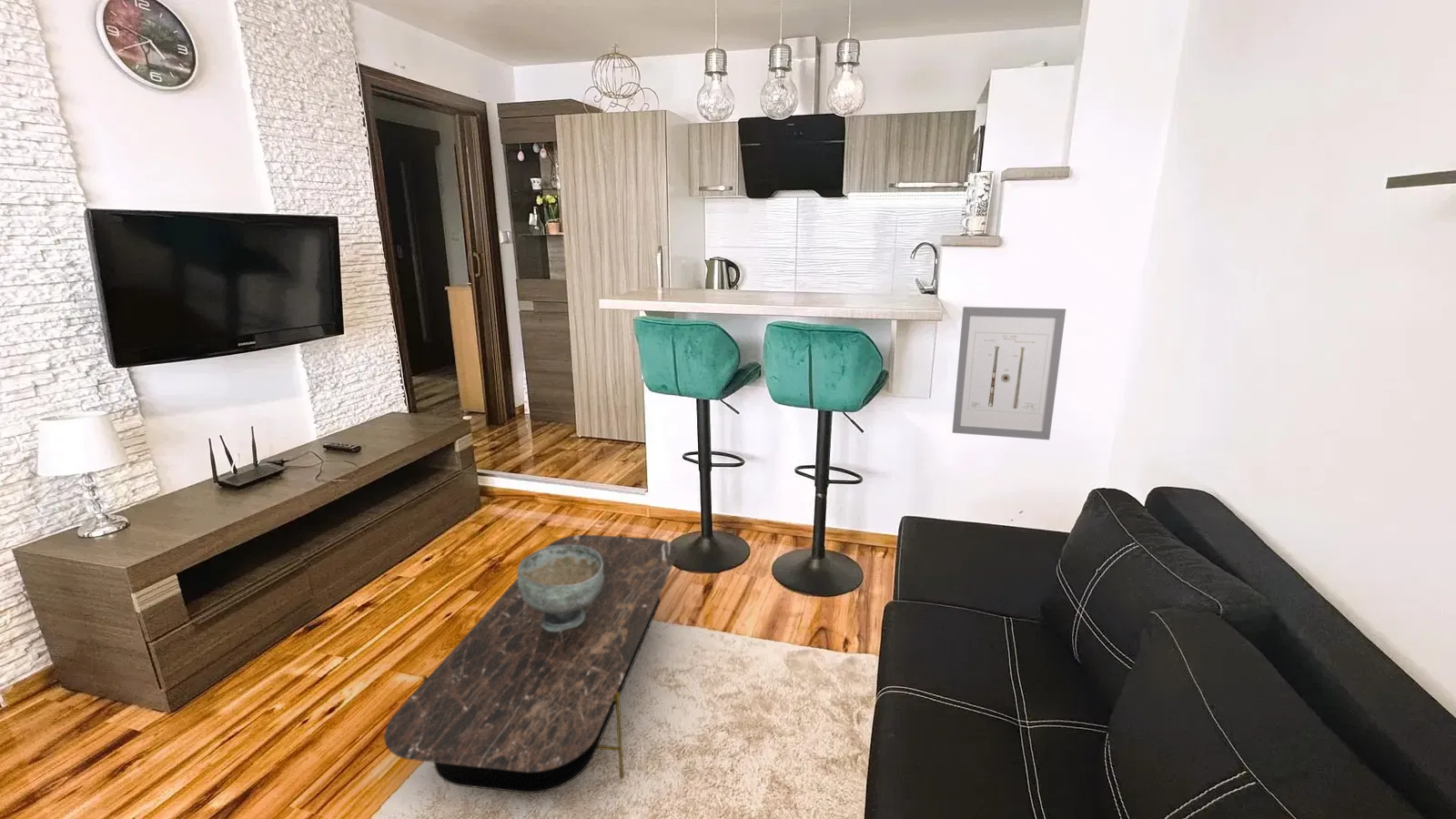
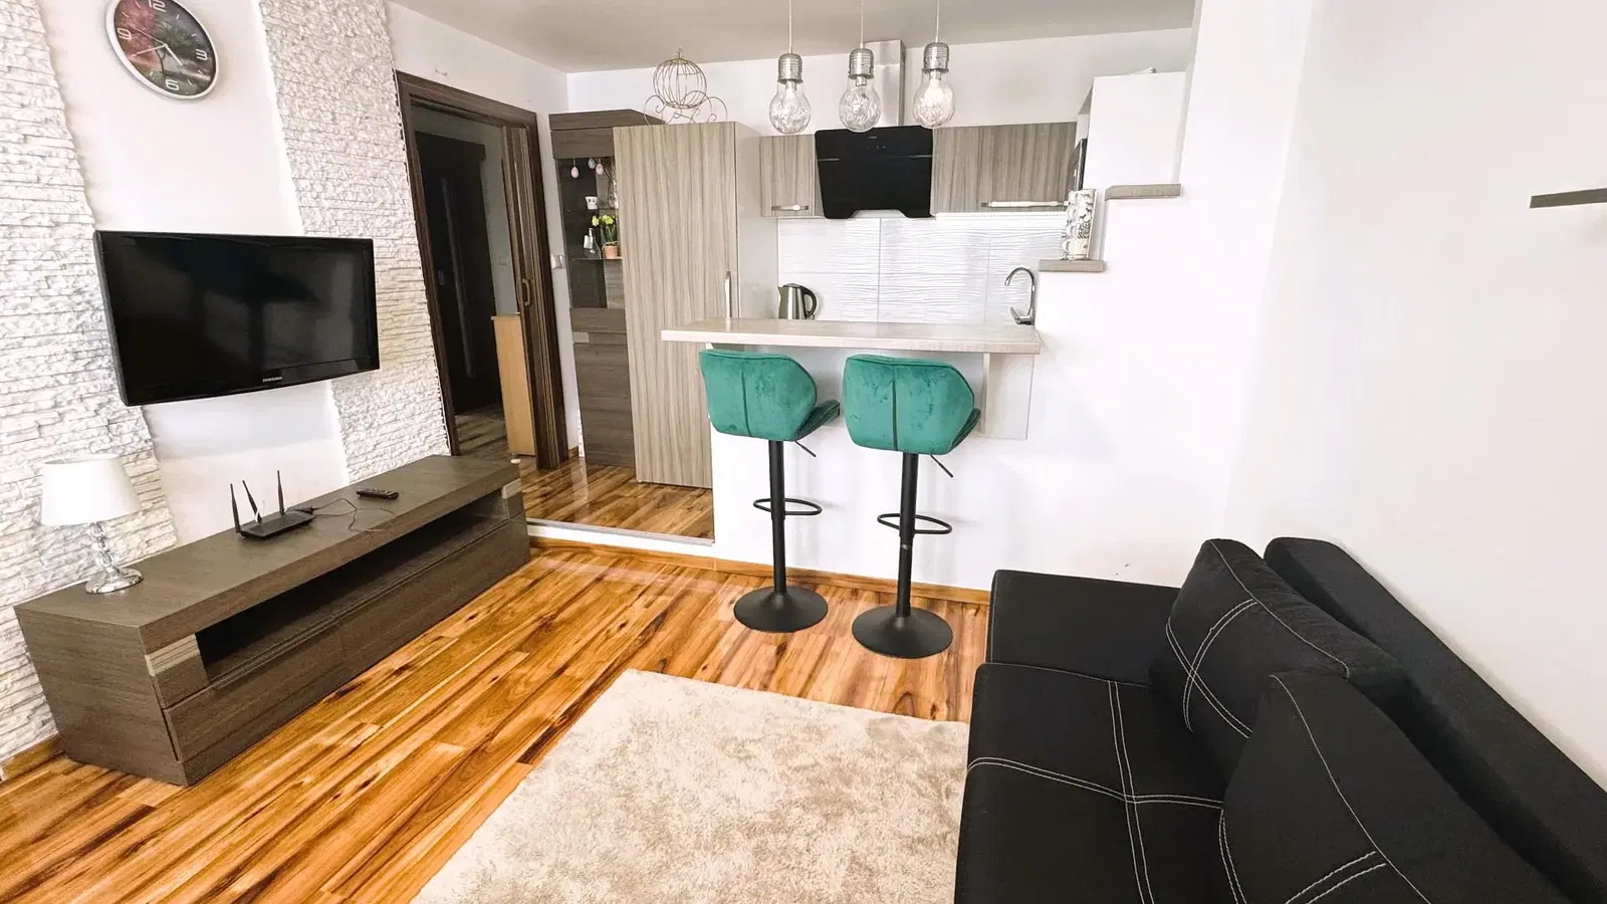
- decorative bowl (562, 591)
- coffee table (568, 652)
- wall art (1006, 373)
